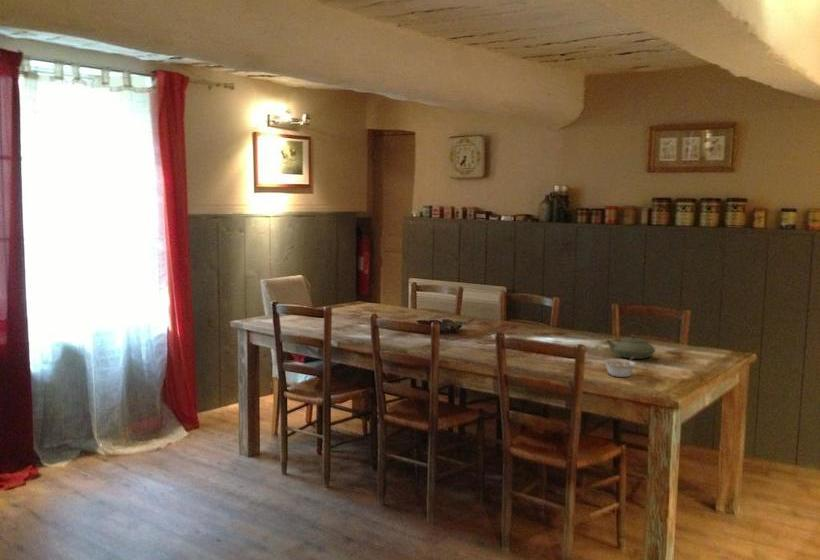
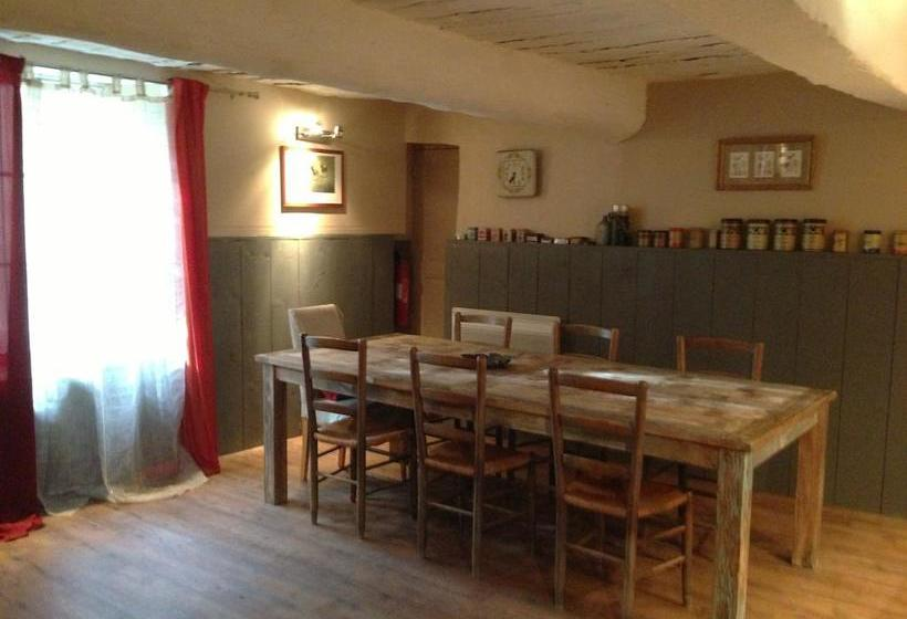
- teapot (630, 339)
- legume (619, 366)
